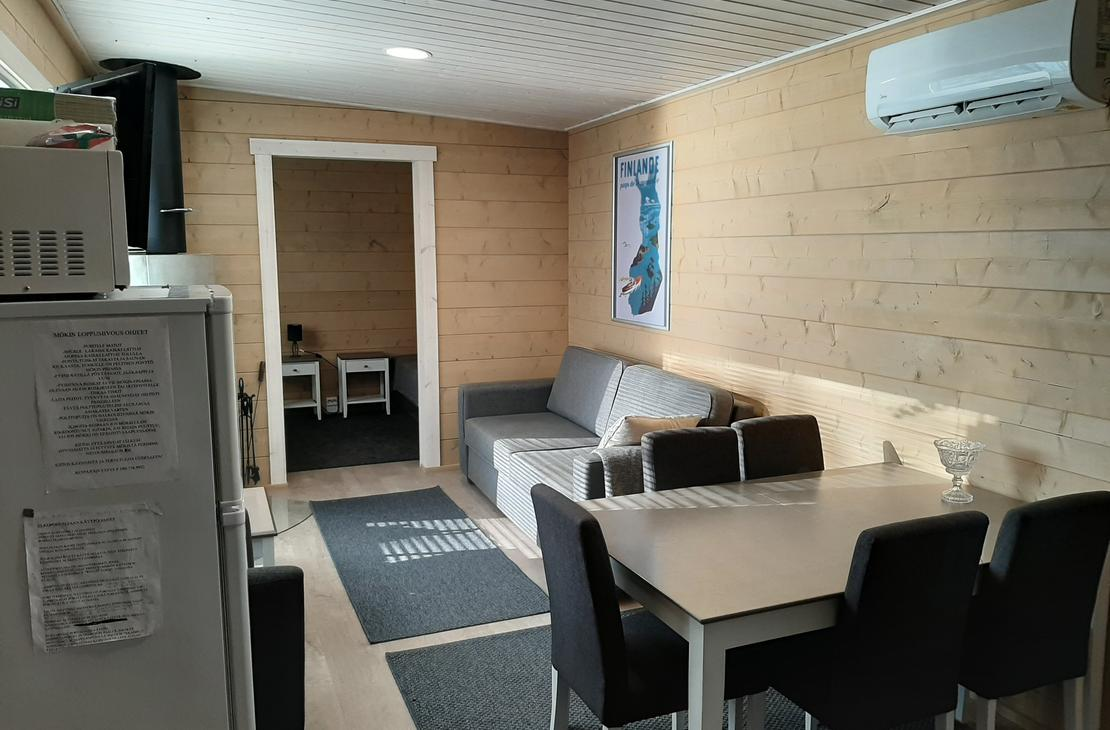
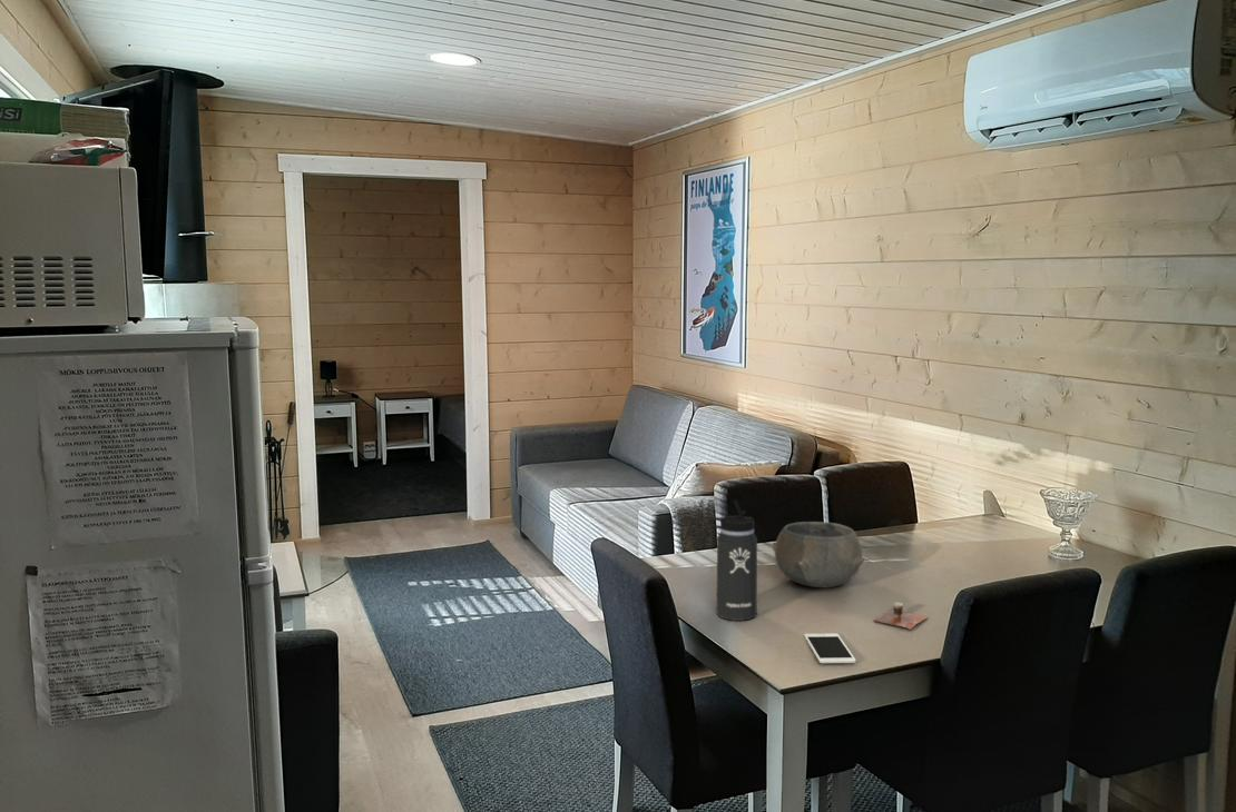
+ thermos bottle (732, 557)
+ cell phone (828, 647)
+ bowl (817, 555)
+ cup (900, 612)
